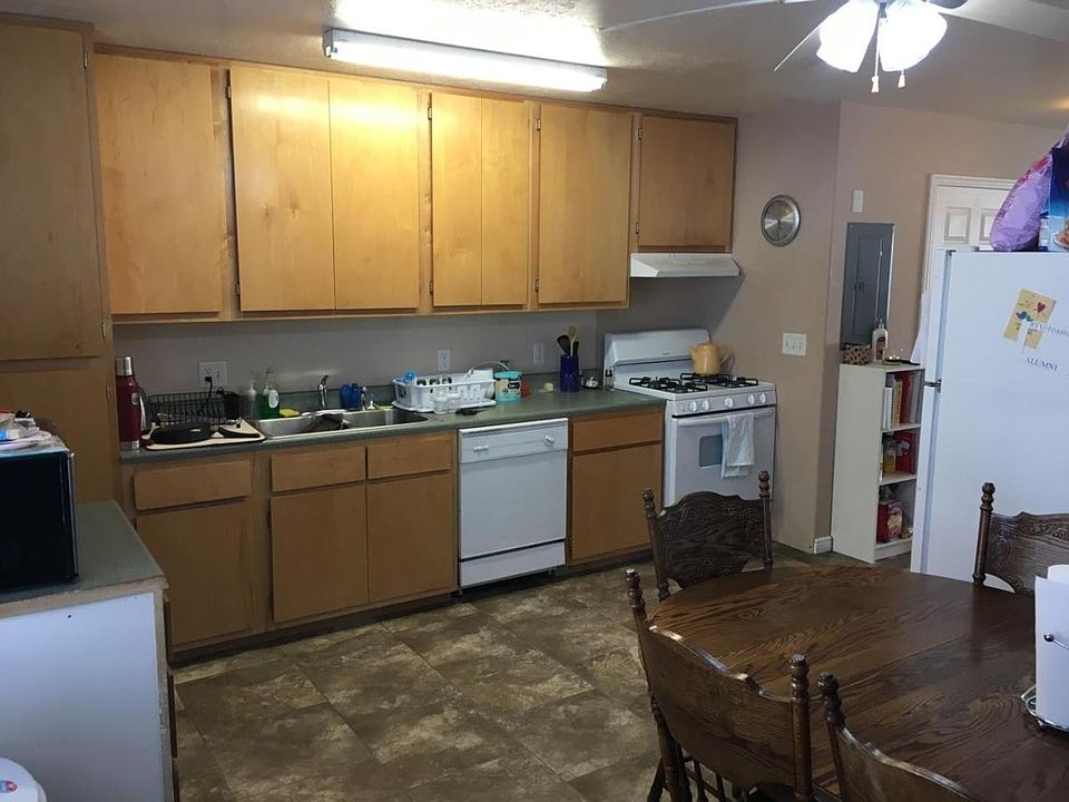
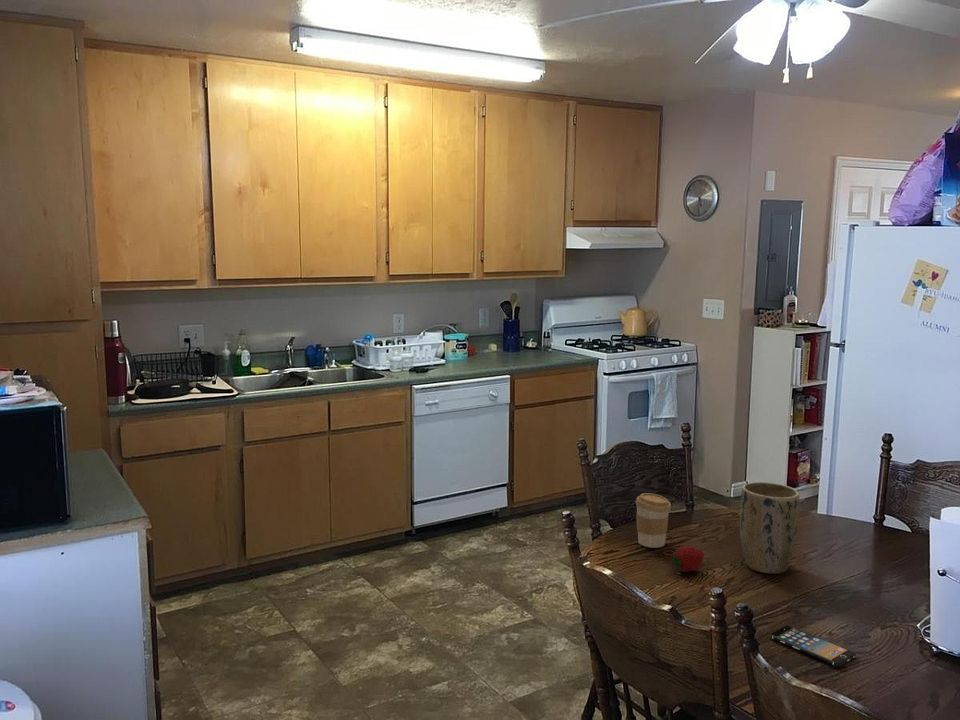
+ coffee cup (652, 519)
+ fruit (689, 558)
+ plant pot (768, 528)
+ smartphone (811, 645)
